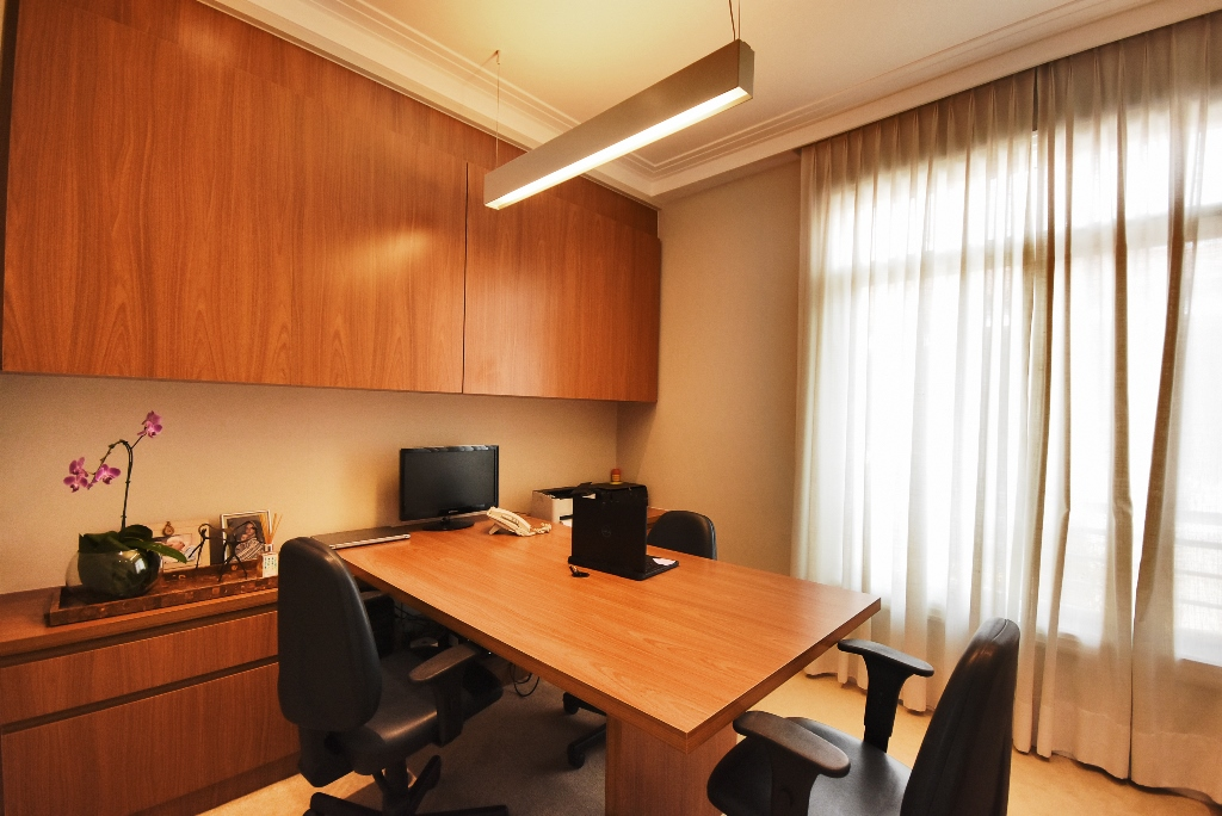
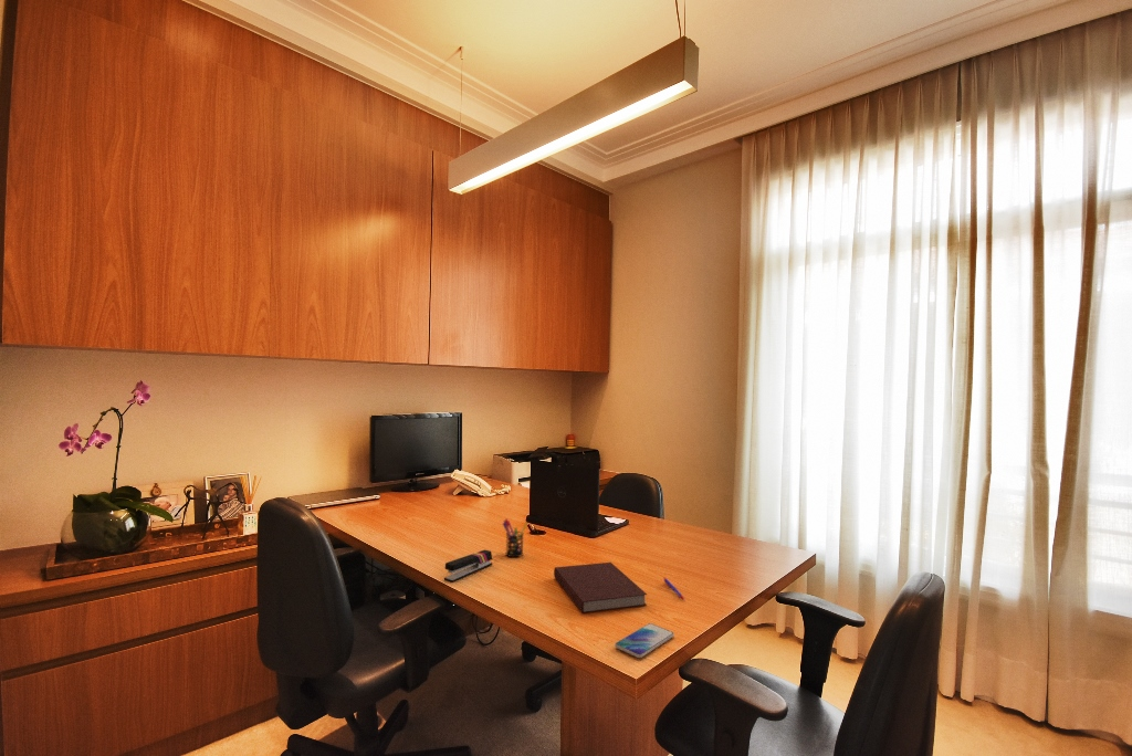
+ pen (673, 588)
+ stapler (469, 564)
+ notebook (597, 585)
+ pen holder (513, 536)
+ smartphone (644, 639)
